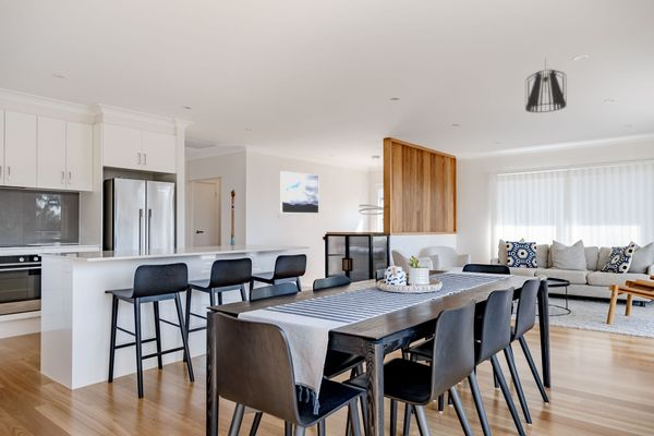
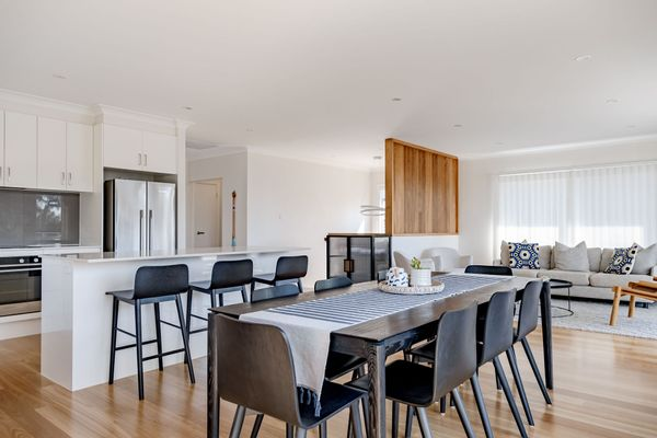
- pendant light (545, 83)
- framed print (300, 193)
